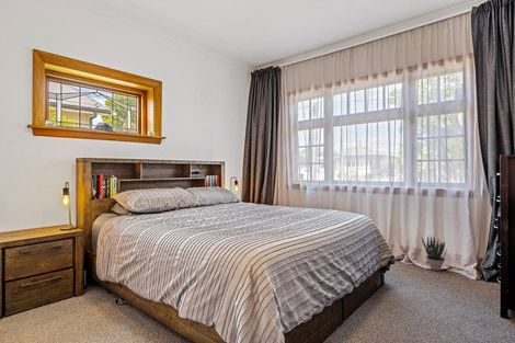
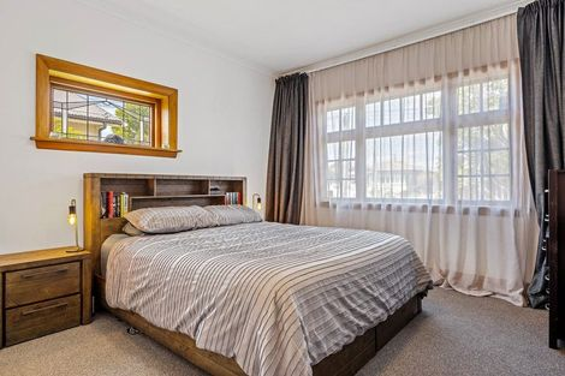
- potted plant (434, 252)
